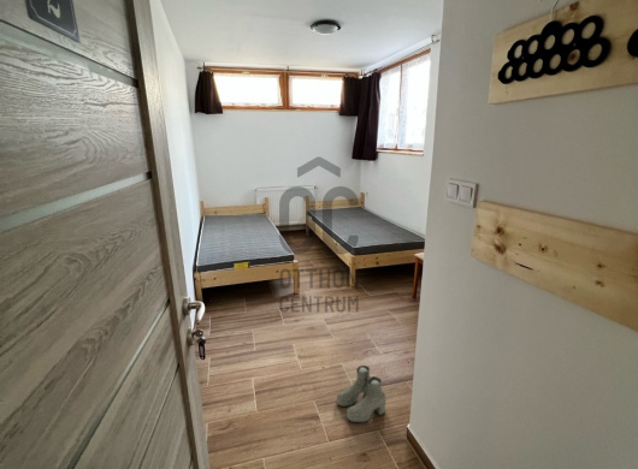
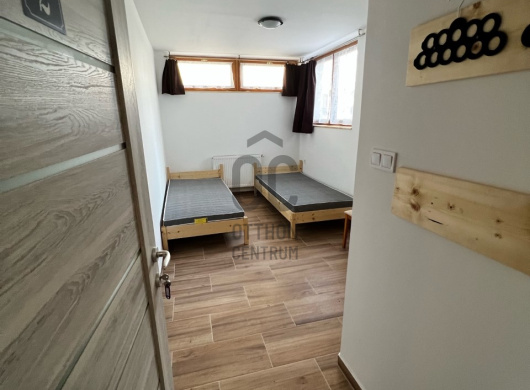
- boots (361, 391)
